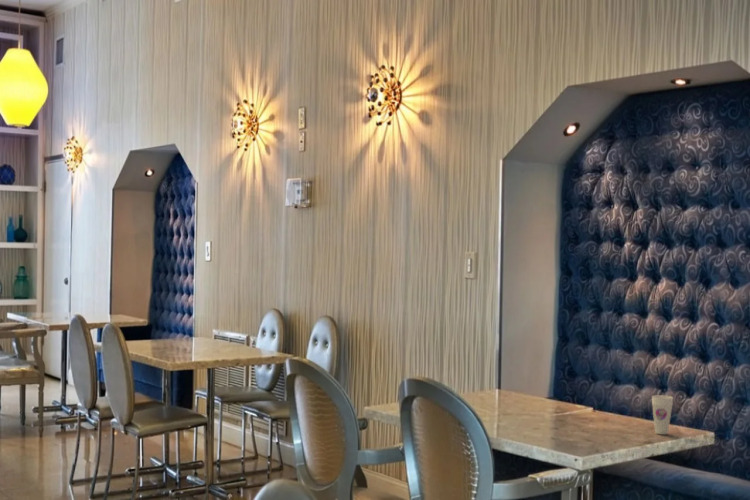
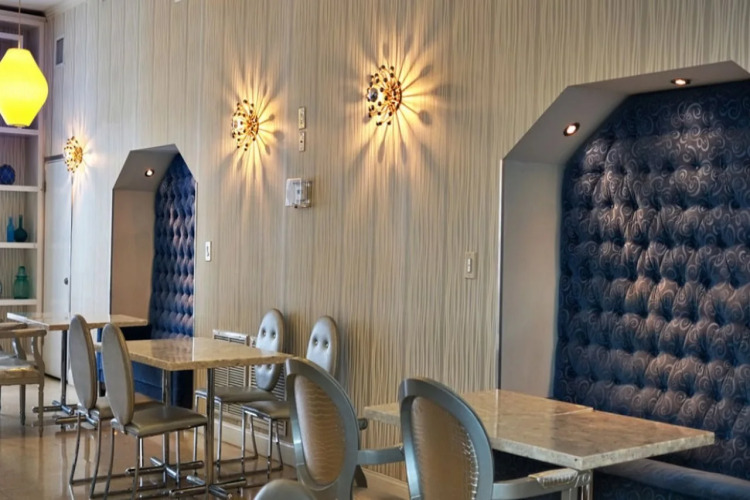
- cup (661, 415)
